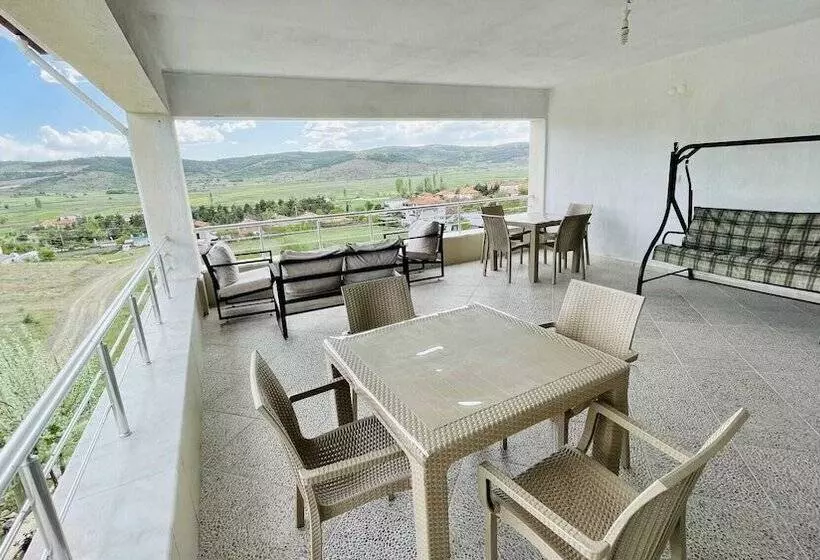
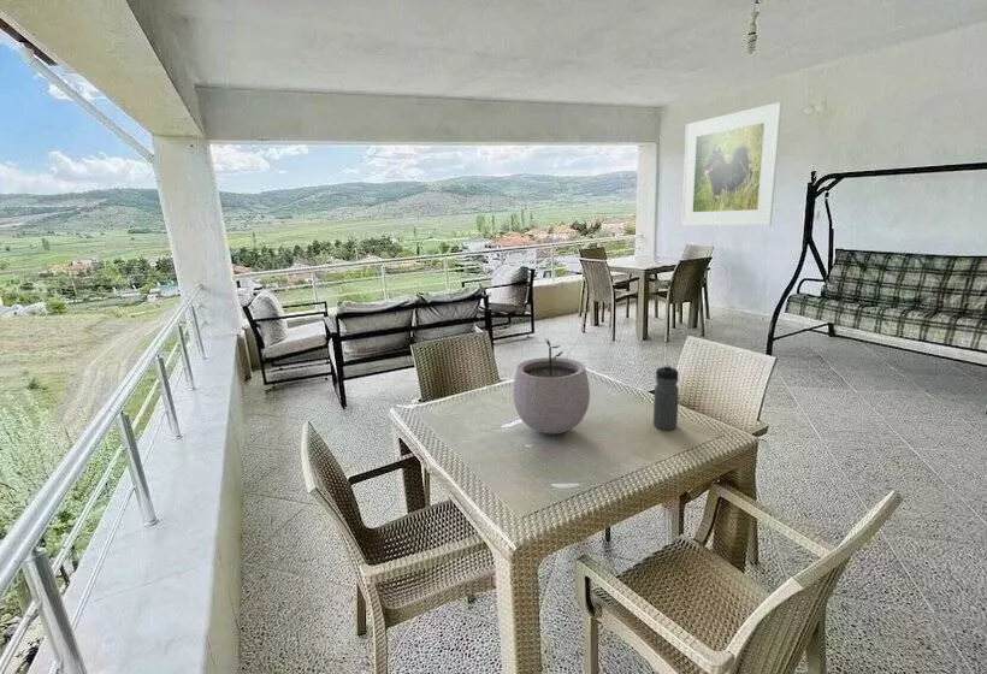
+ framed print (726, 171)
+ plant pot (550, 384)
+ water bottle (666, 395)
